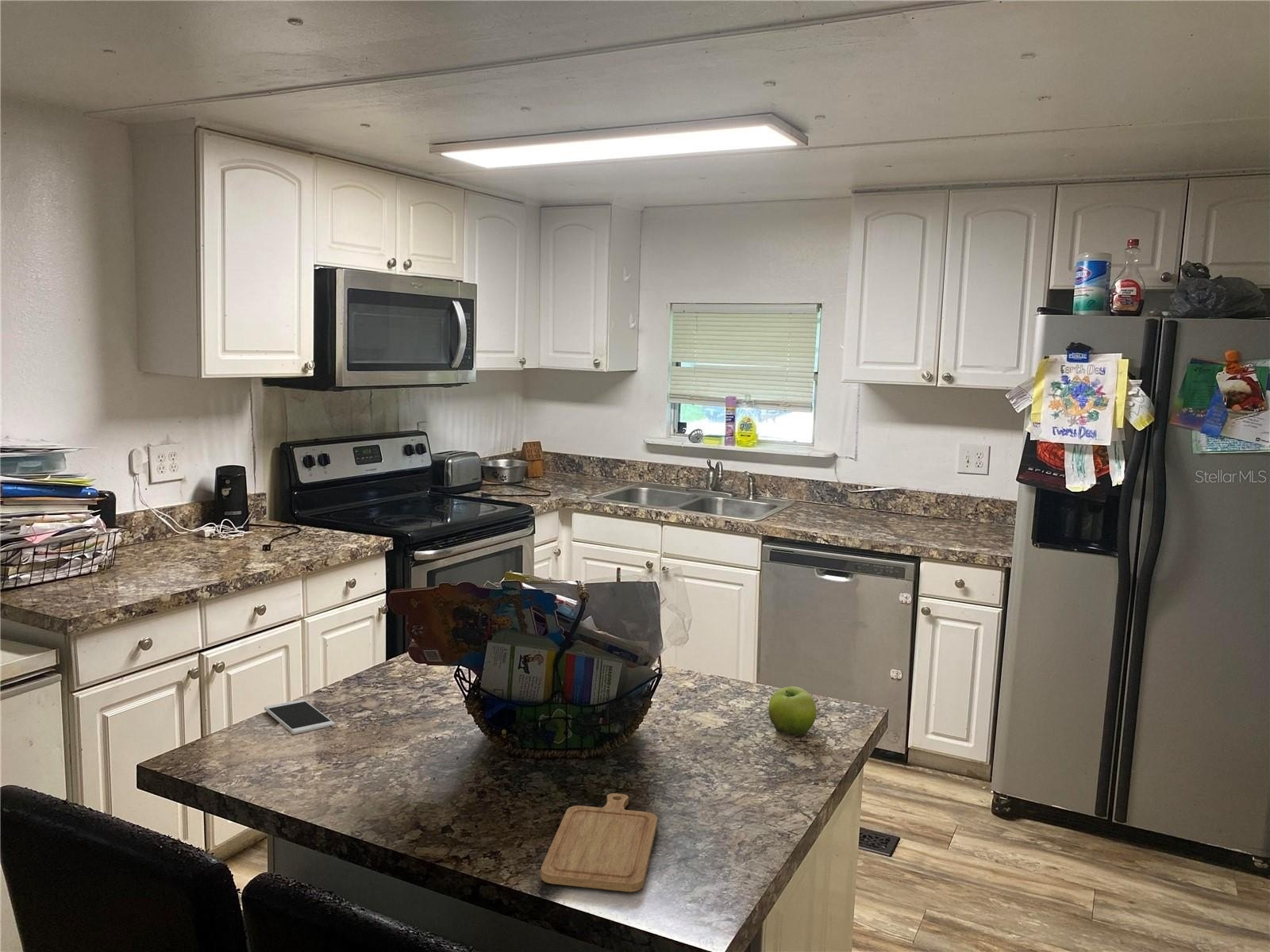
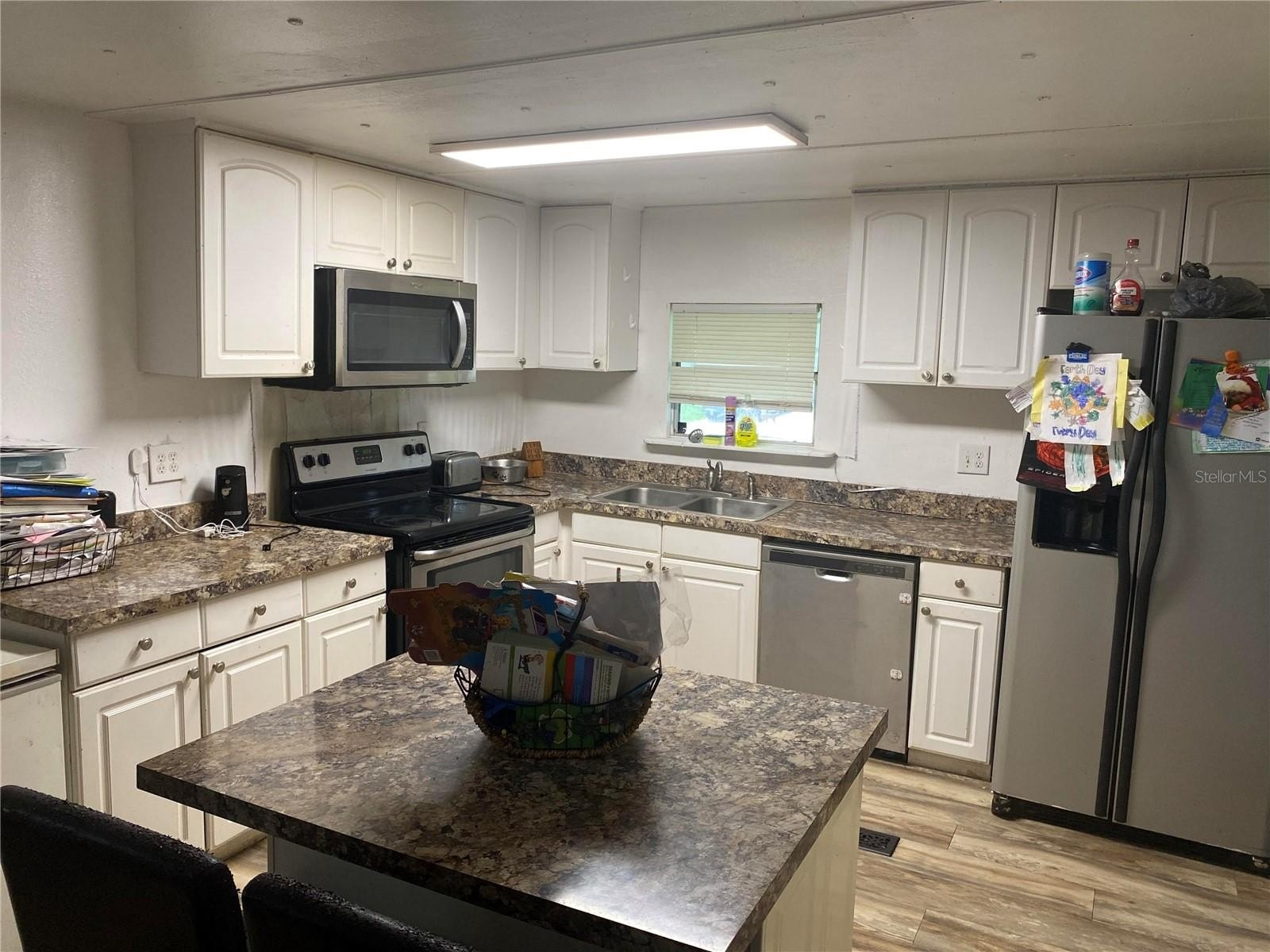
- smartphone (298, 716)
- fruit (792, 709)
- chopping board (605, 836)
